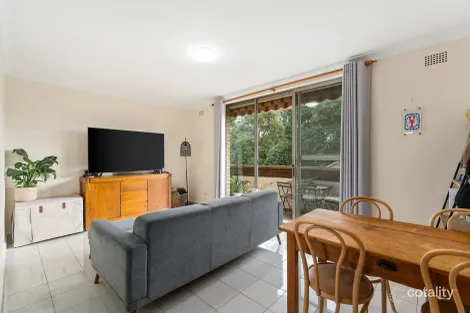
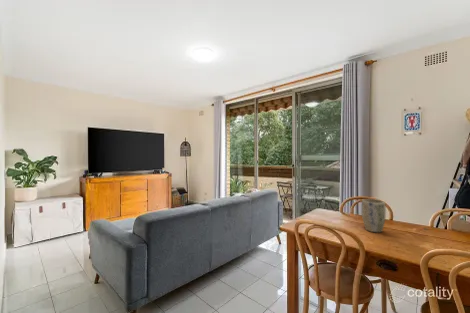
+ plant pot (373, 215)
